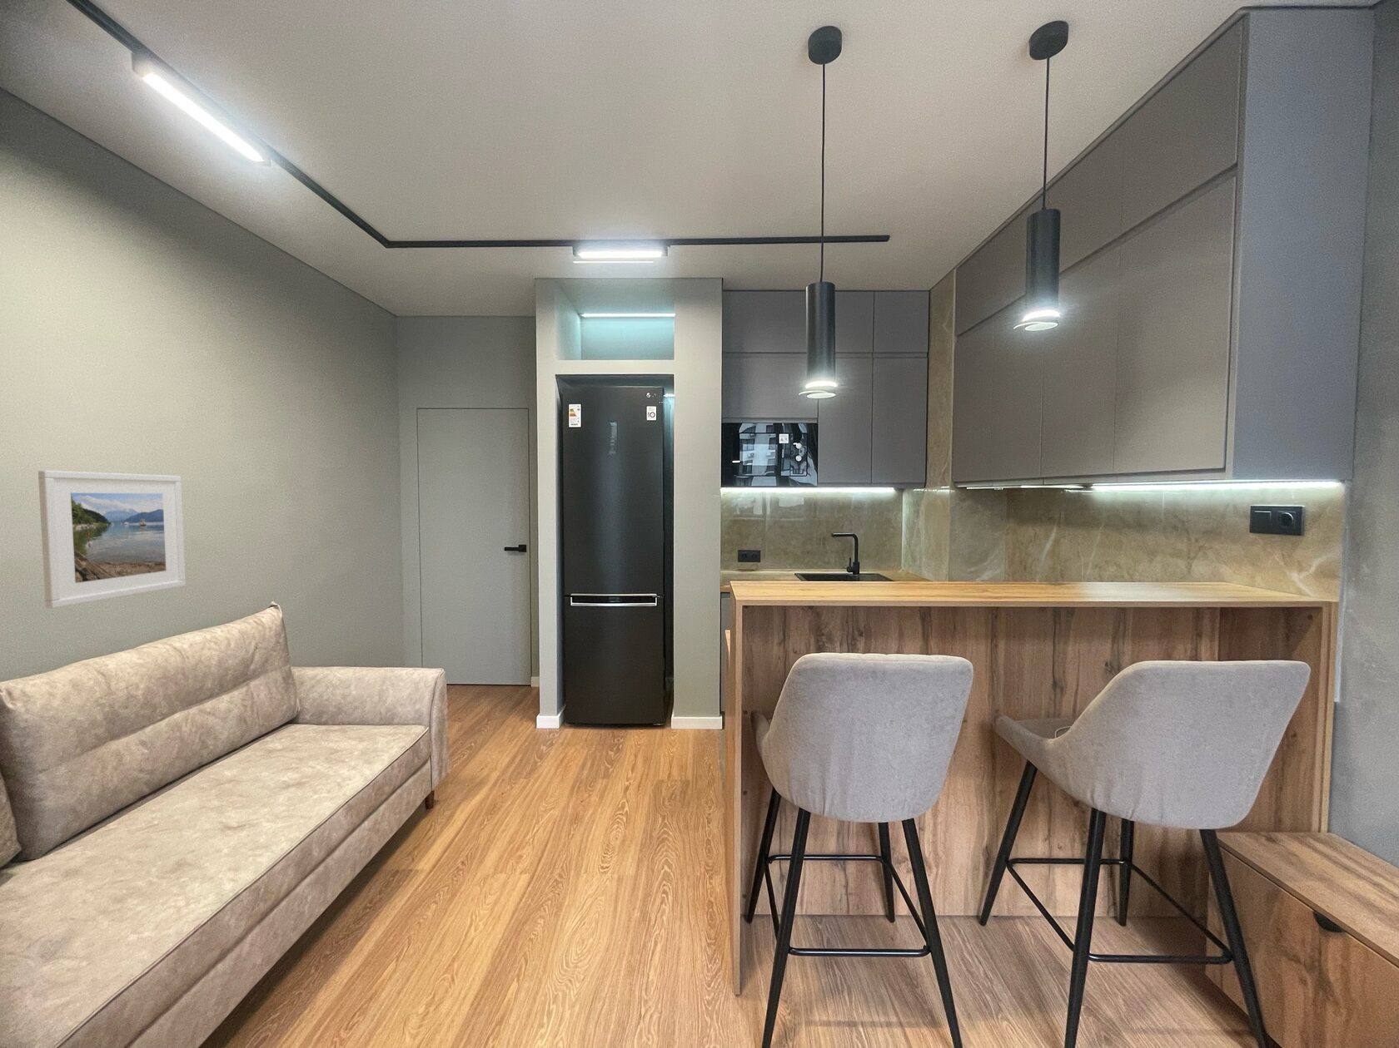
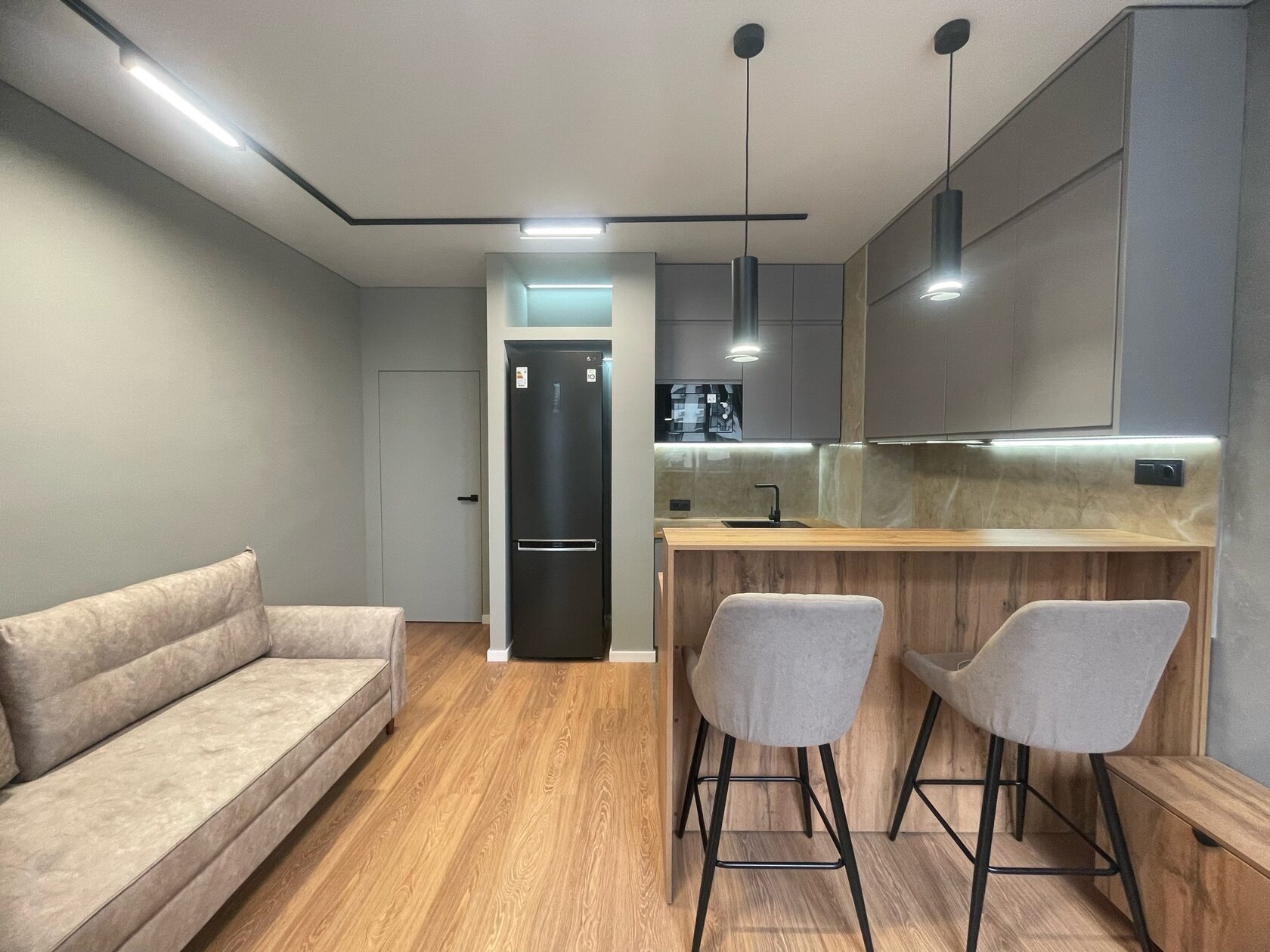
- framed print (120, 535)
